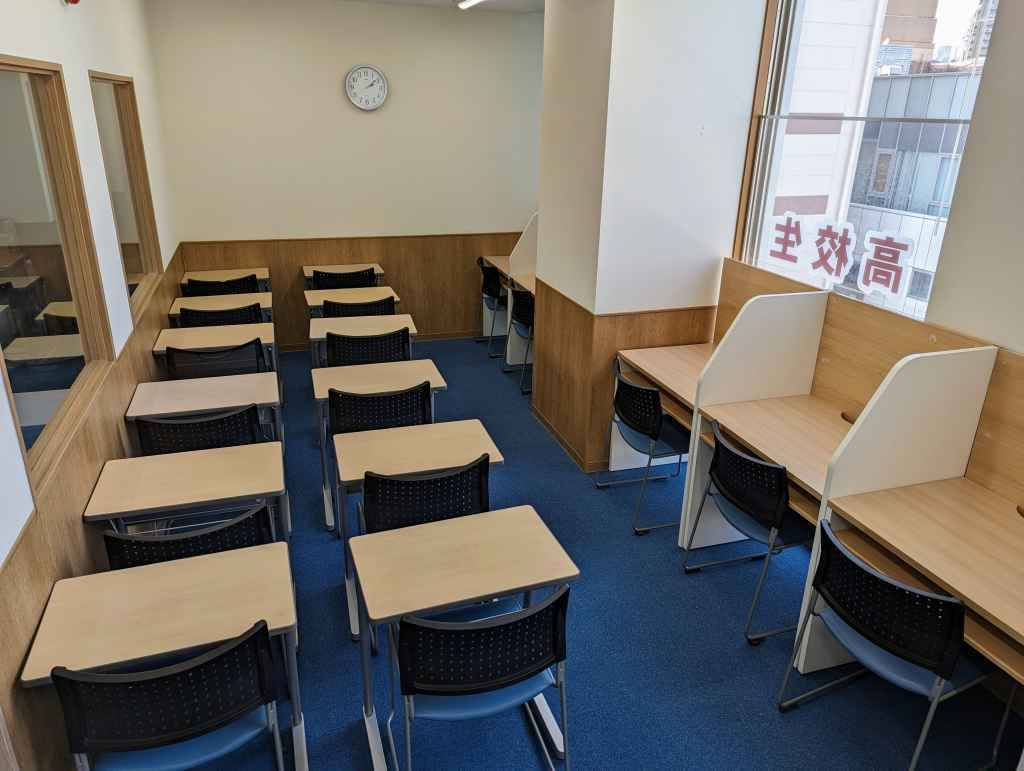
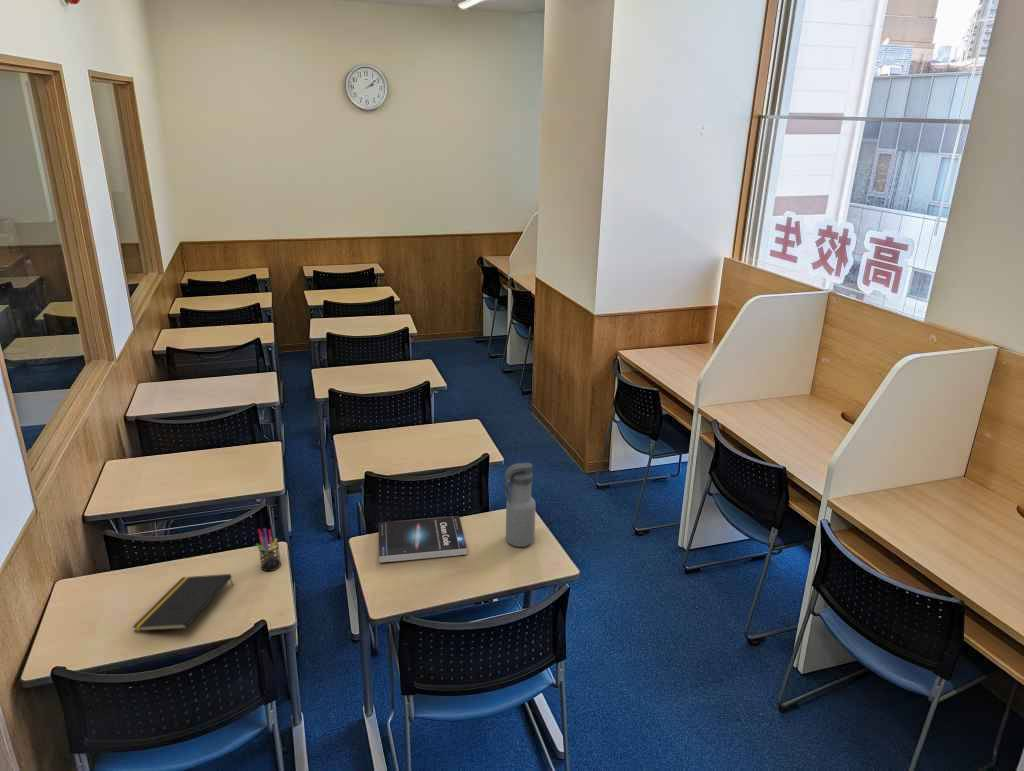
+ book (421, 537)
+ notepad (184, 601)
+ water bottle (520, 503)
+ pen holder (266, 549)
